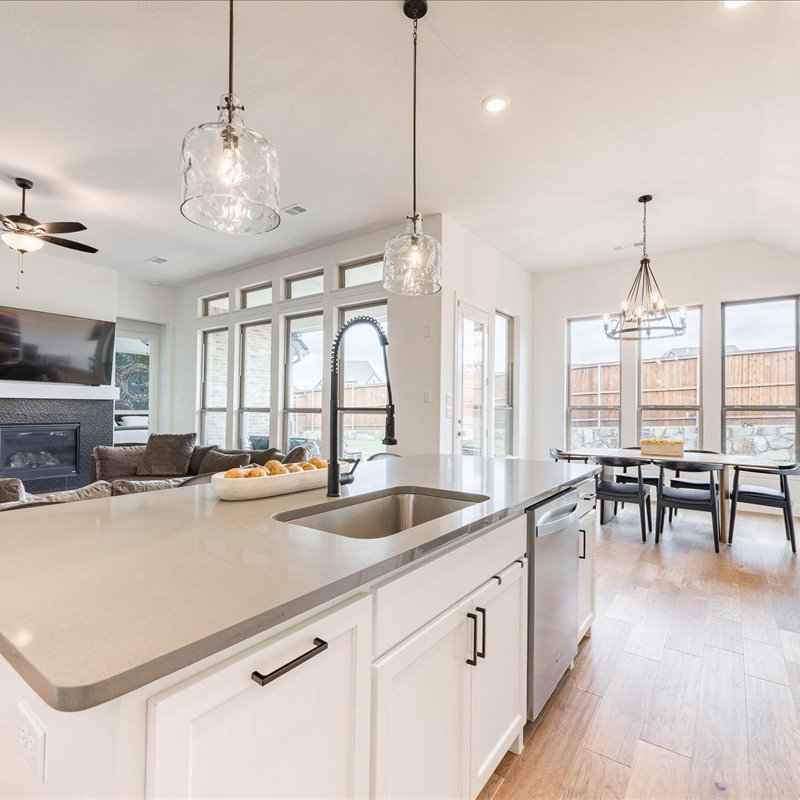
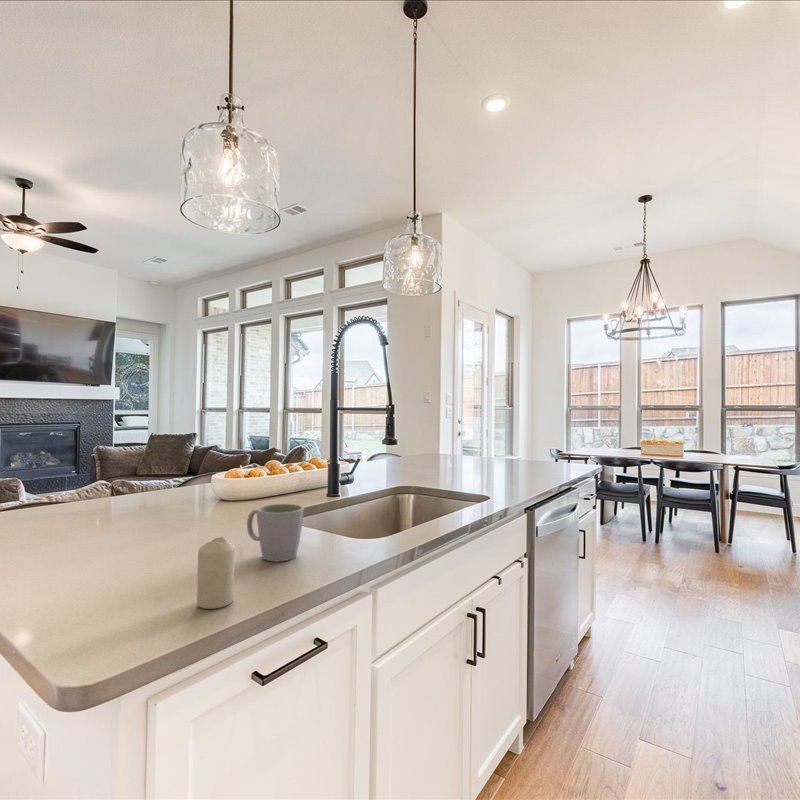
+ mug (273, 531)
+ candle (216, 570)
